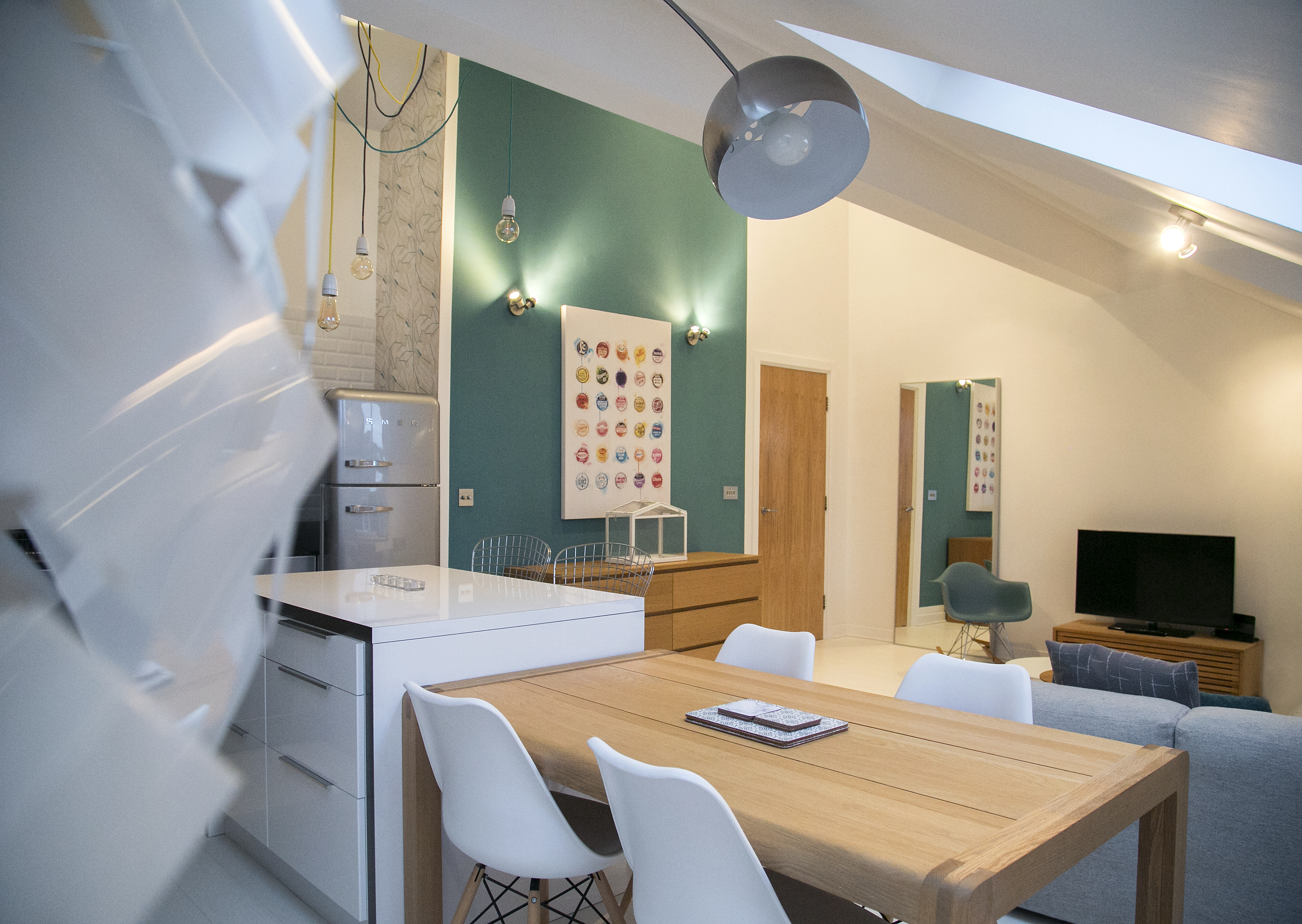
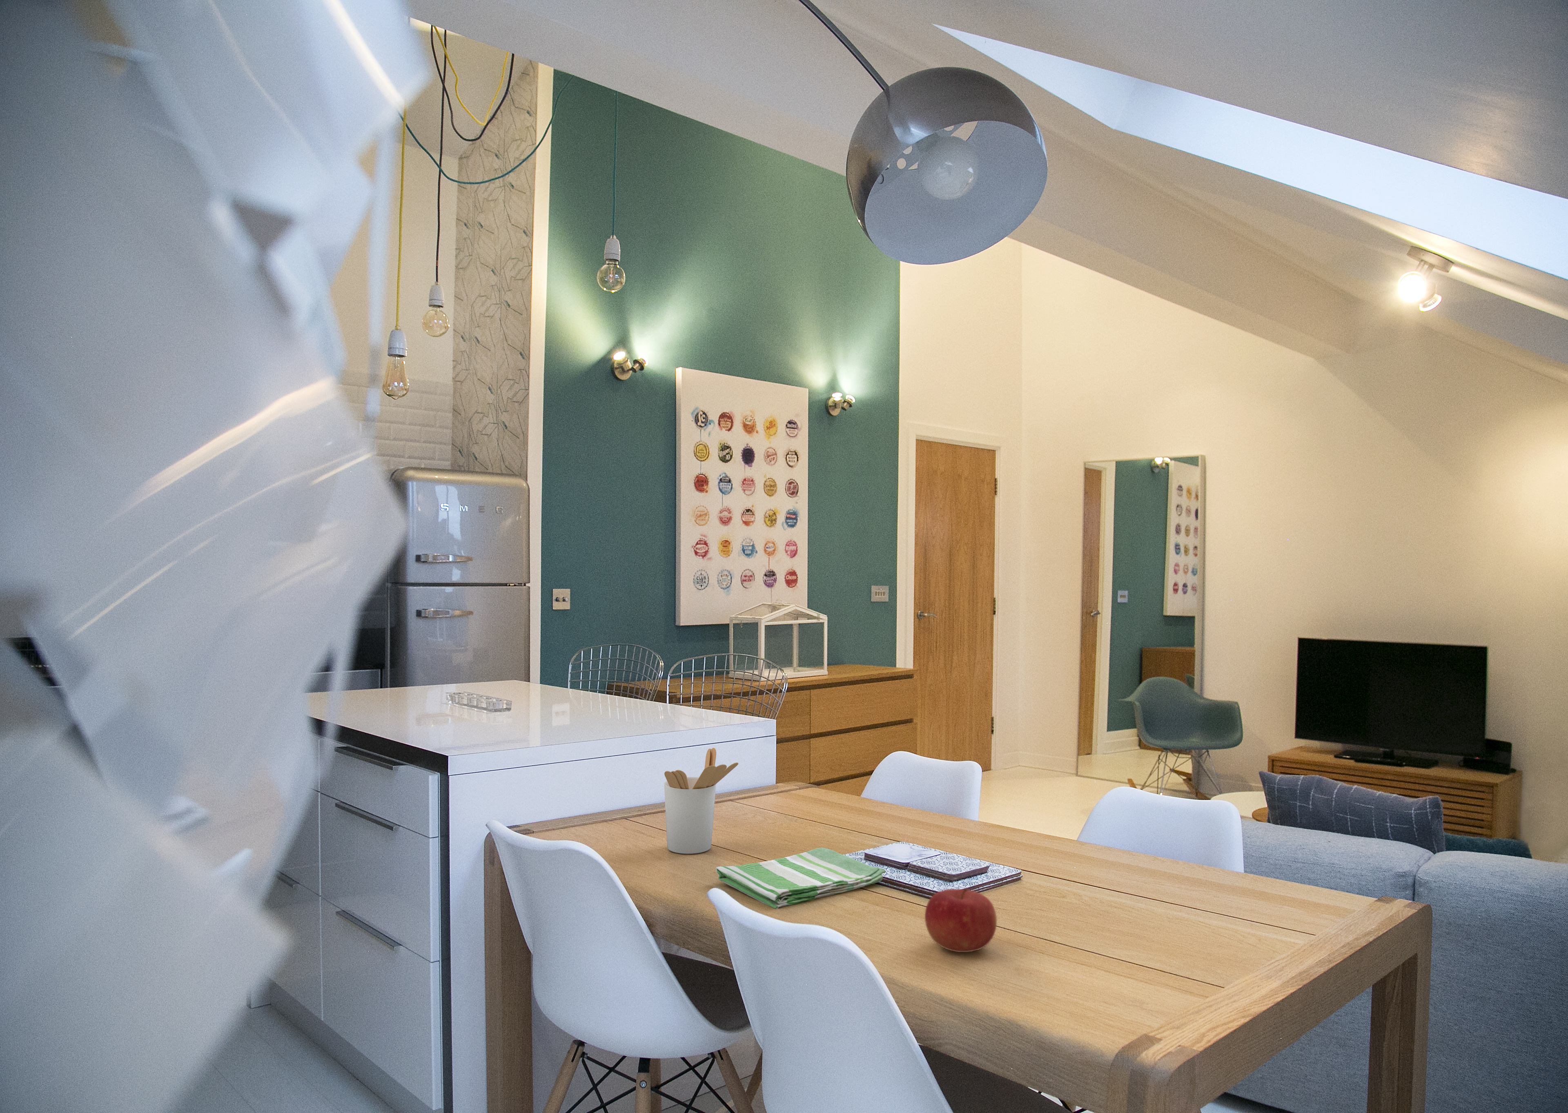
+ utensil holder (700, 802)
+ dish towel (800, 873)
+ fruit (960, 917)
